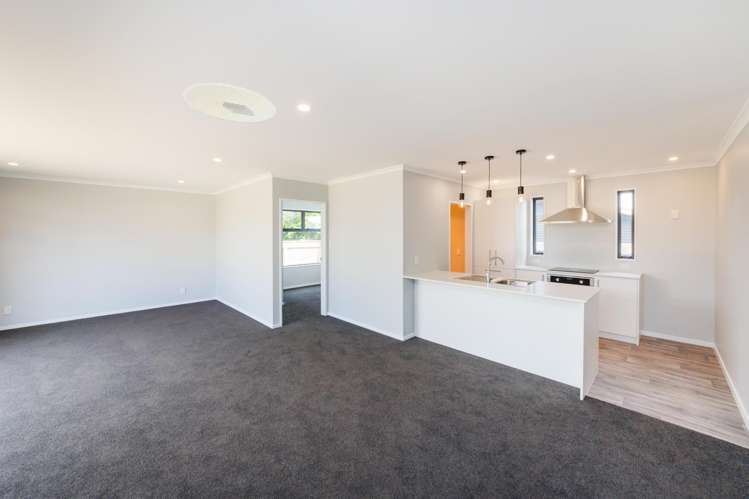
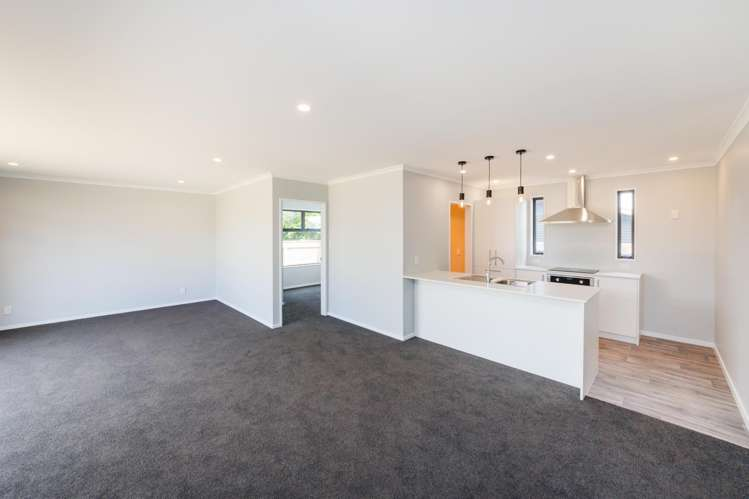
- ceiling light (232, 101)
